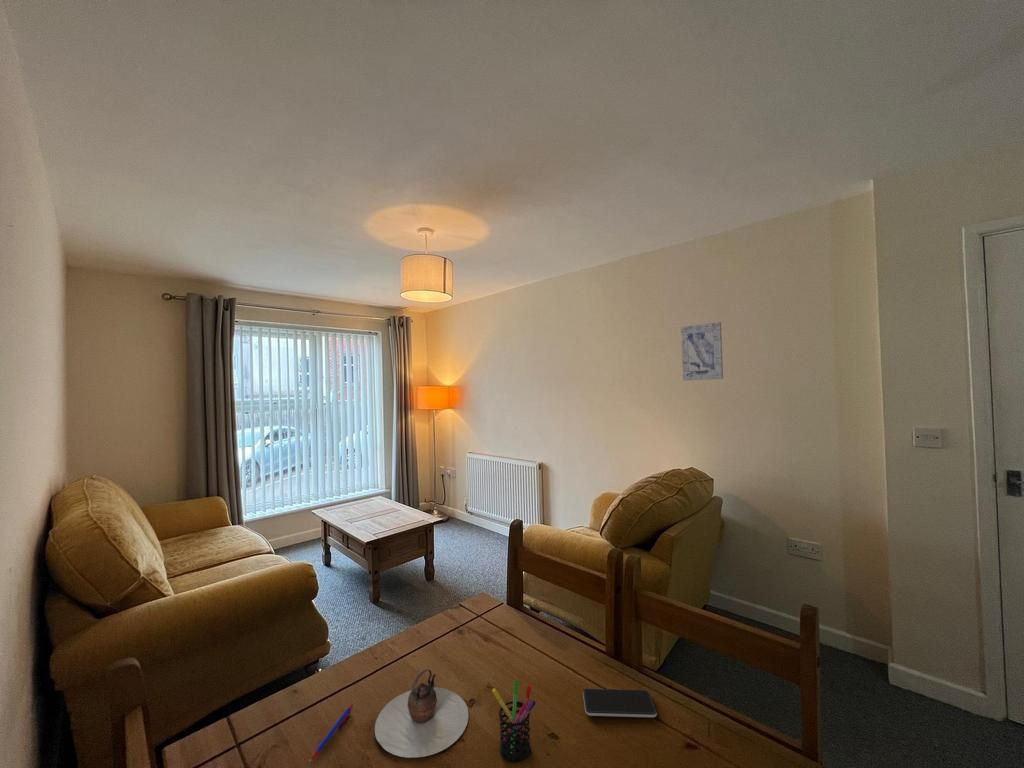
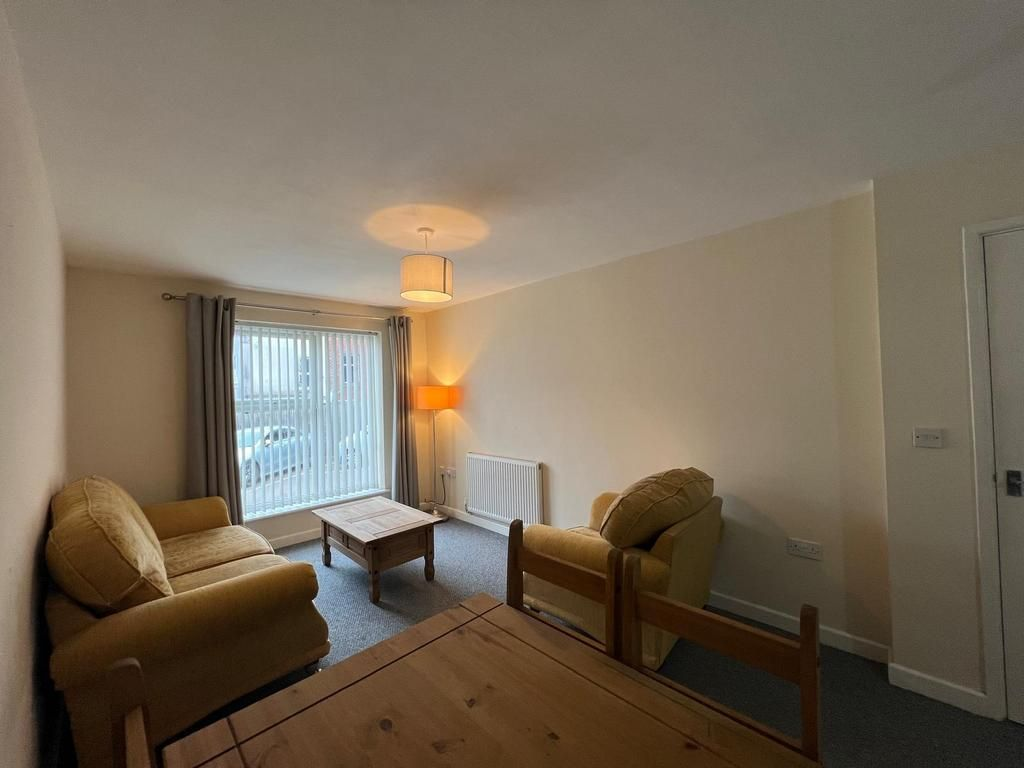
- teapot (421, 698)
- wall art (701, 352)
- smartphone (618, 702)
- pen (332, 730)
- pen holder (515, 714)
